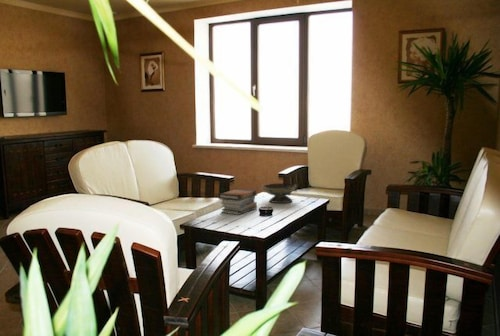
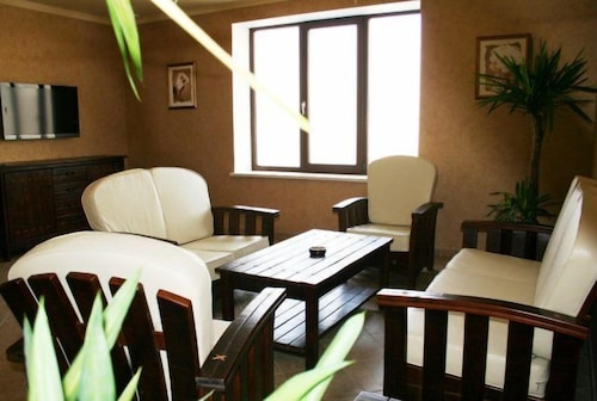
- decorative bowl (279, 192)
- book stack (238, 201)
